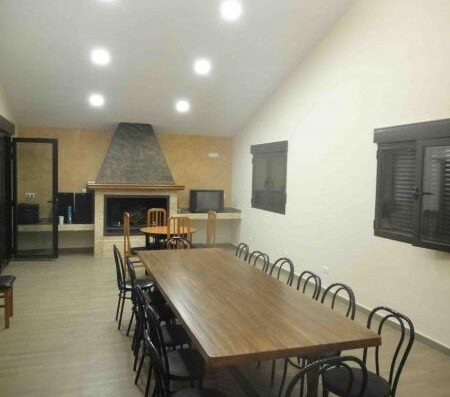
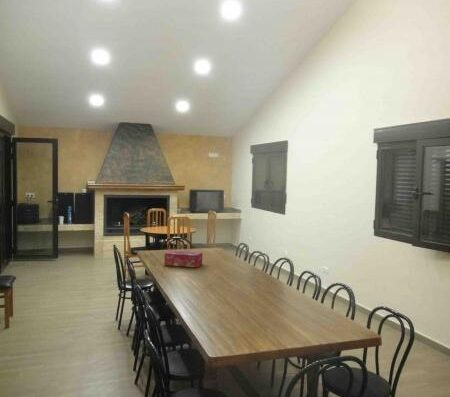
+ tissue box (183, 258)
